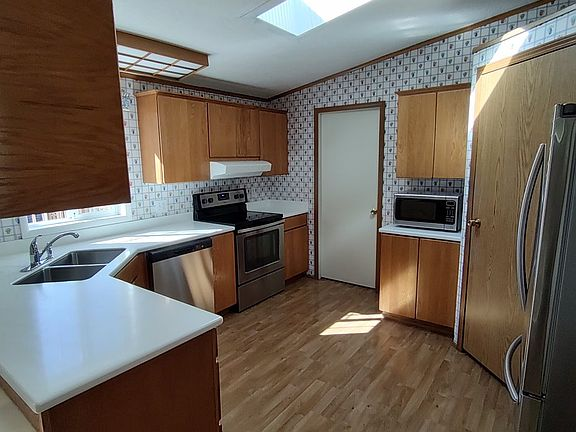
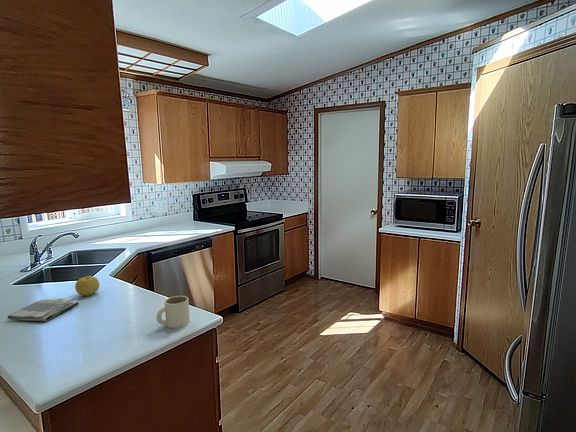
+ dish towel (45, 308)
+ mug (172, 312)
+ fruit (87, 285)
